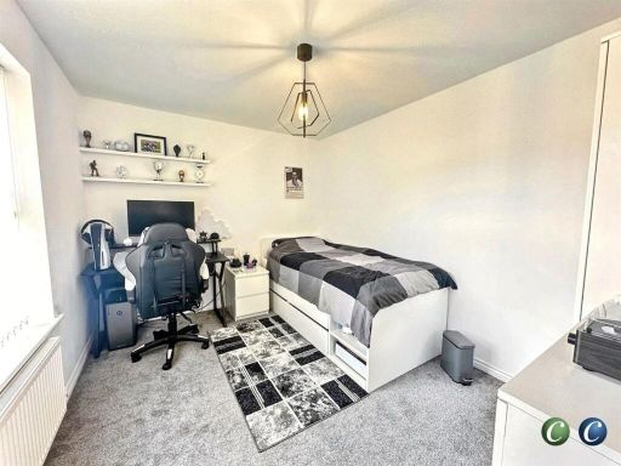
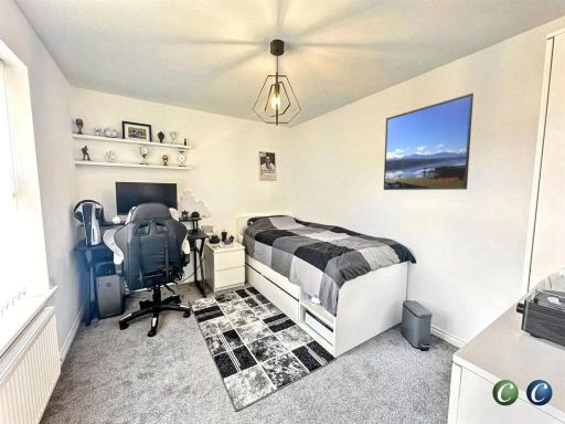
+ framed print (420, 149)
